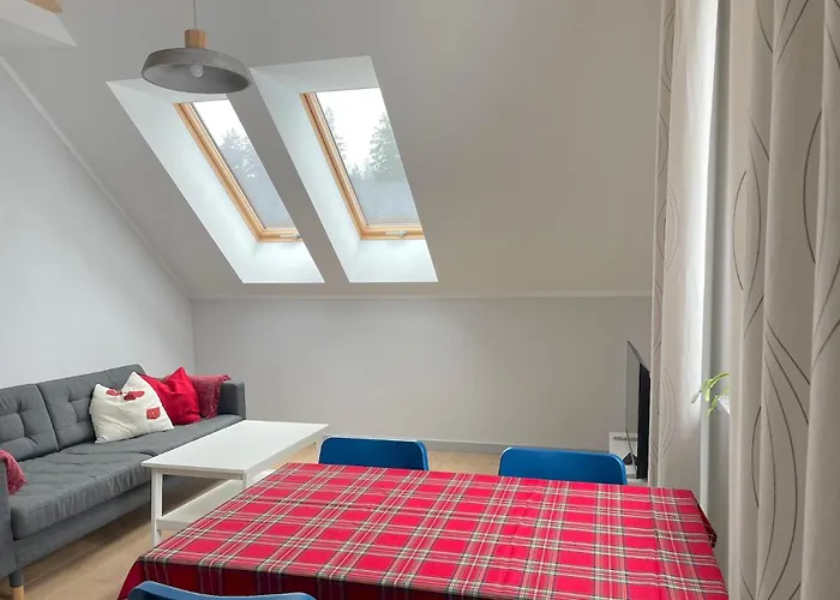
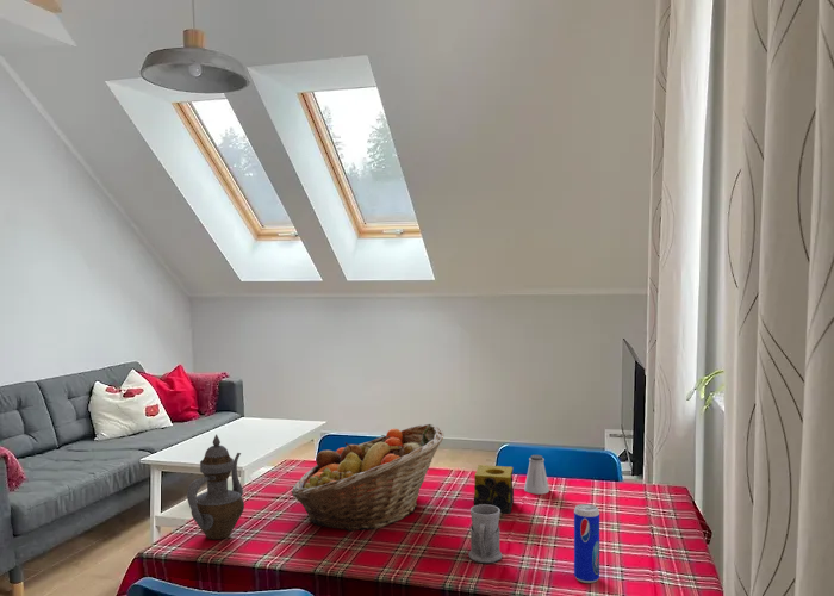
+ teapot (216, 485)
+ saltshaker (536, 473)
+ beverage can (586, 542)
+ candle (493, 488)
+ mug (484, 536)
+ fruit basket (371, 471)
